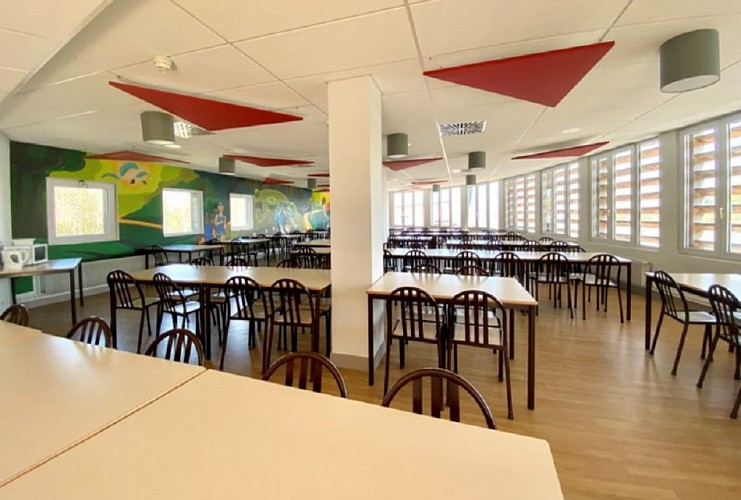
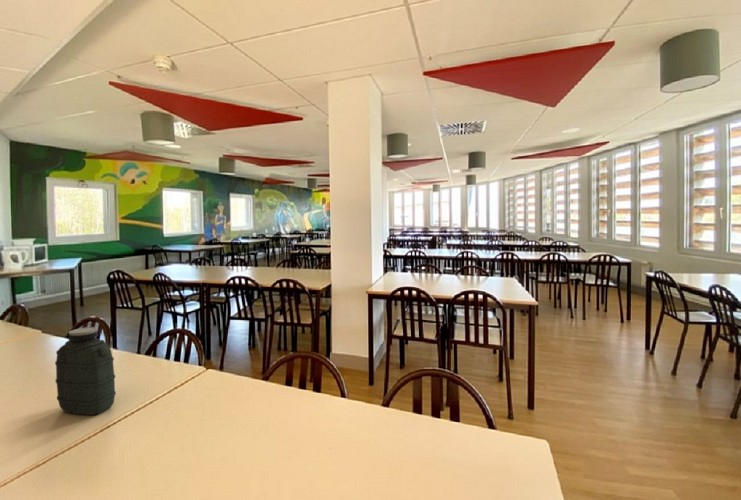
+ water jug (85, 369)
